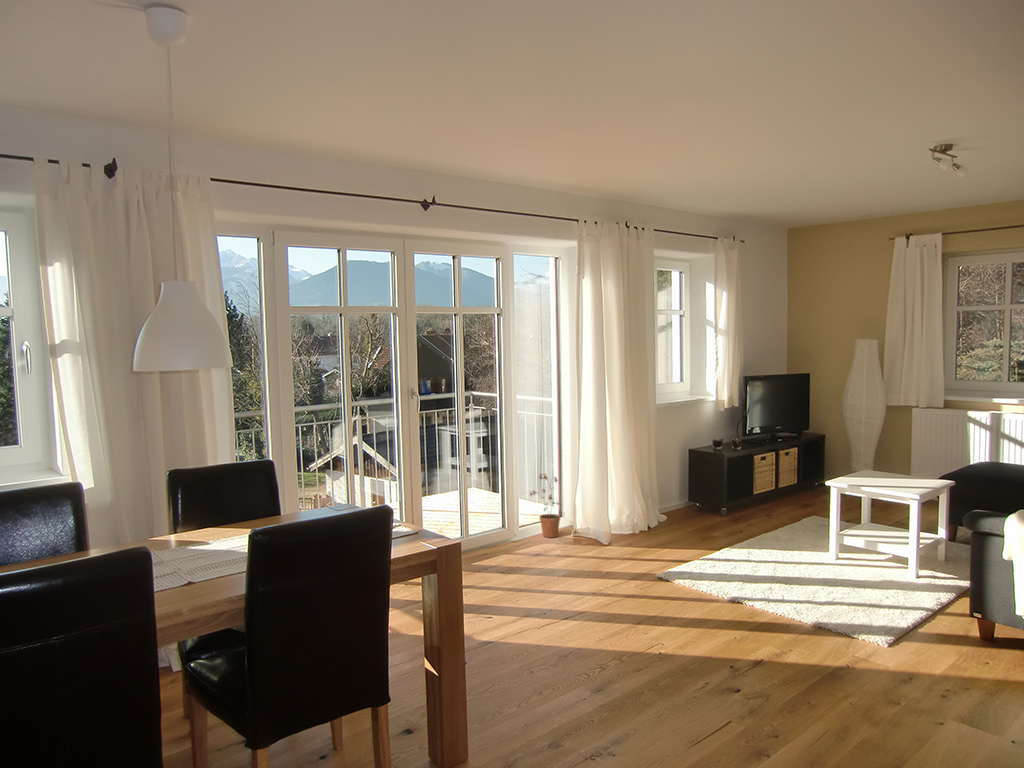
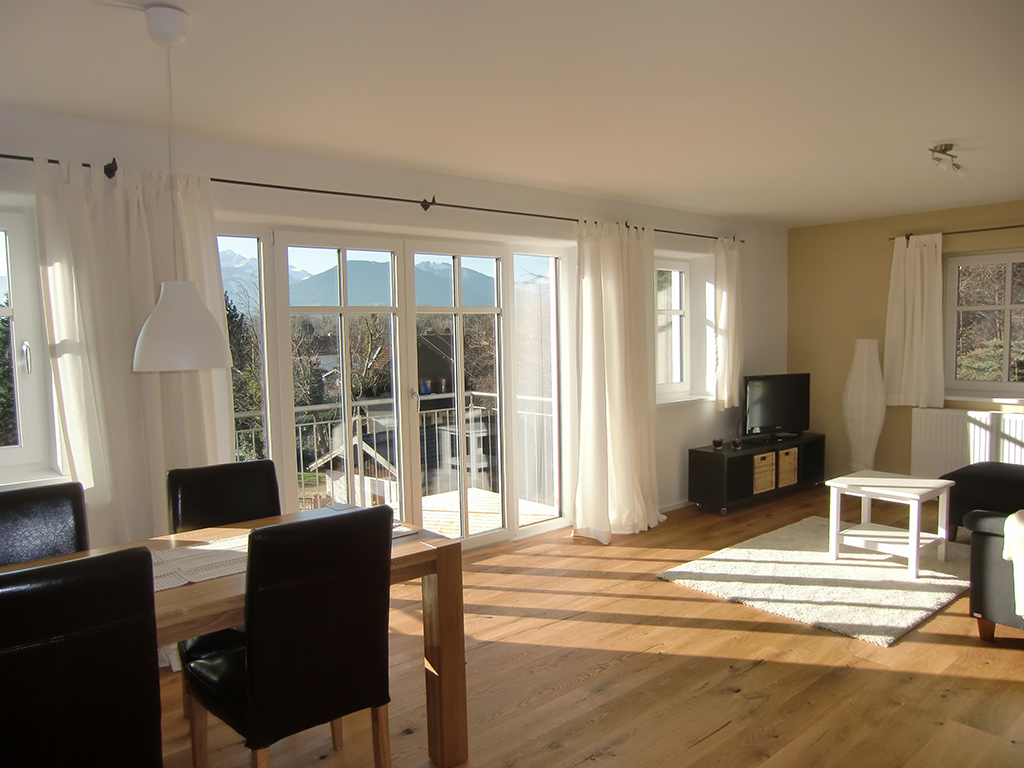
- potted plant (546, 504)
